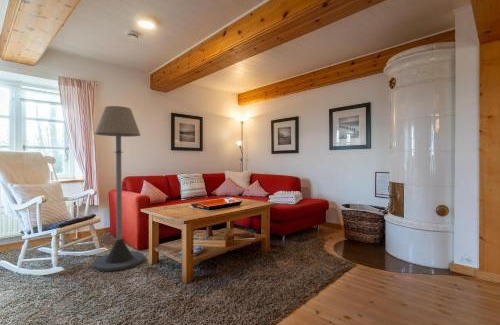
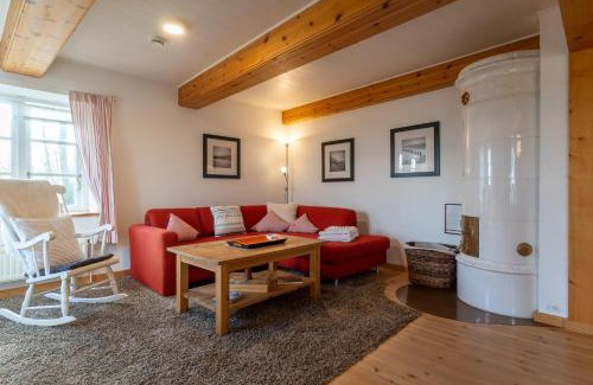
- floor lamp (118, 185)
